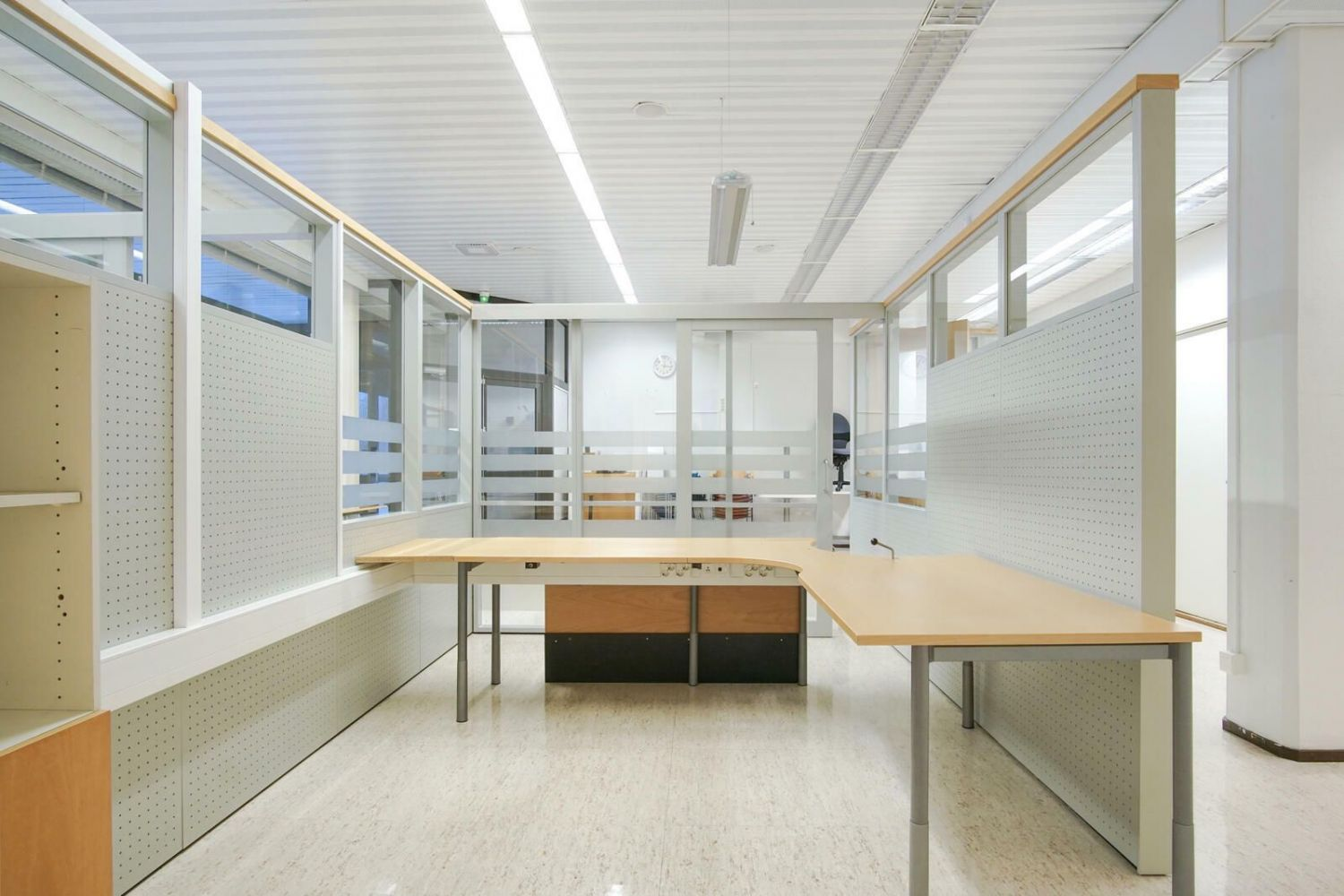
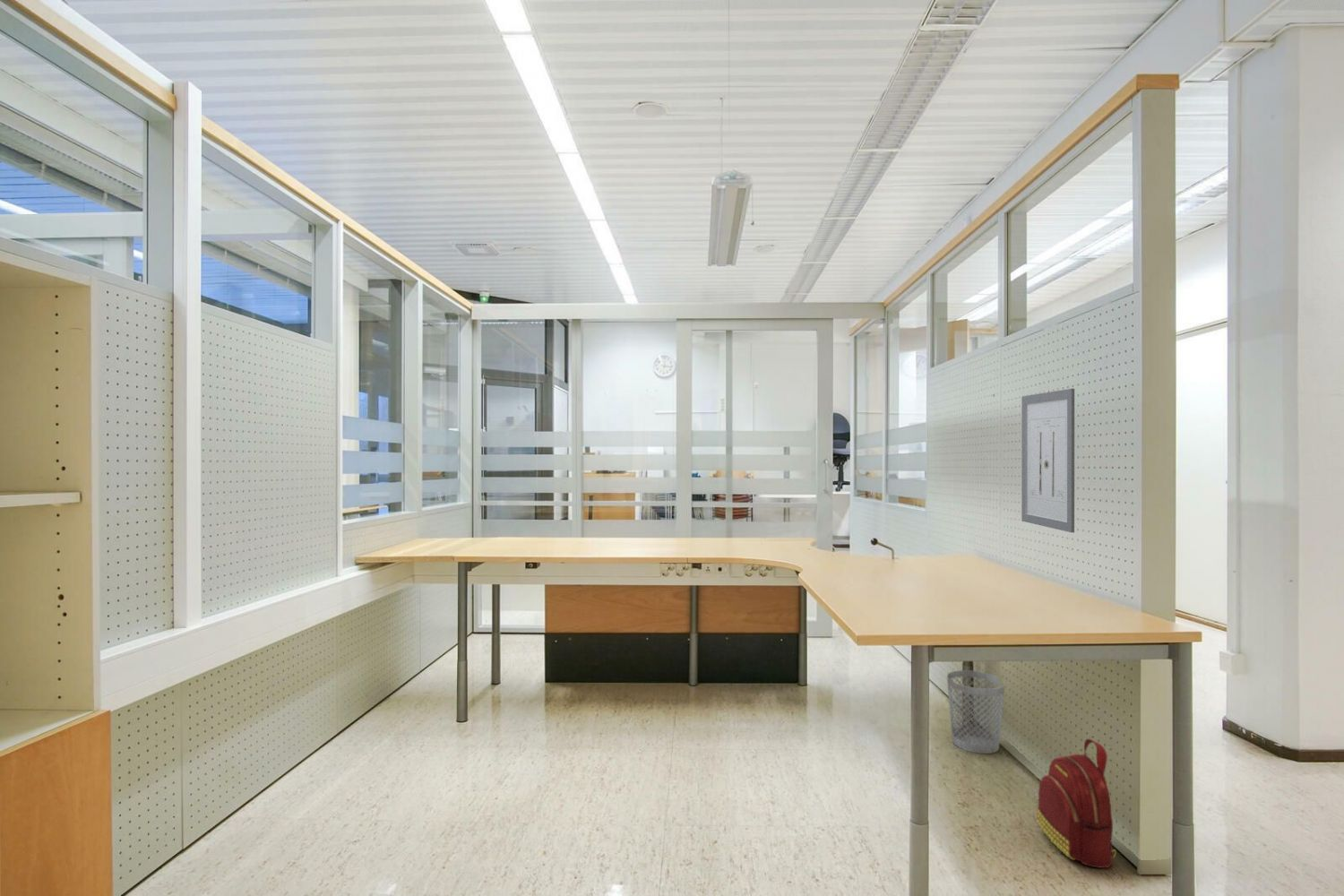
+ wastebasket (975, 711)
+ backpack (1074, 793)
+ wall art (1046, 459)
